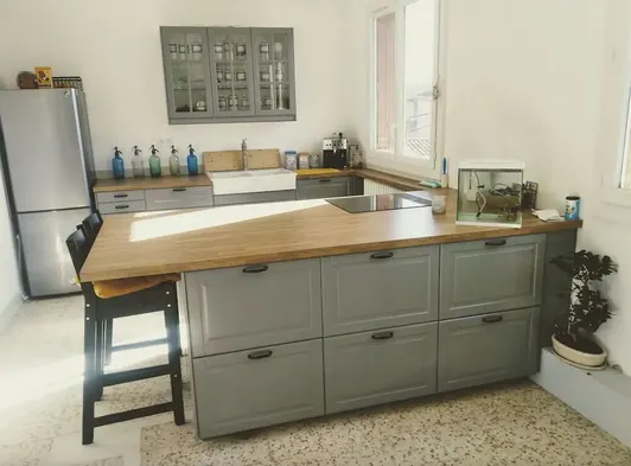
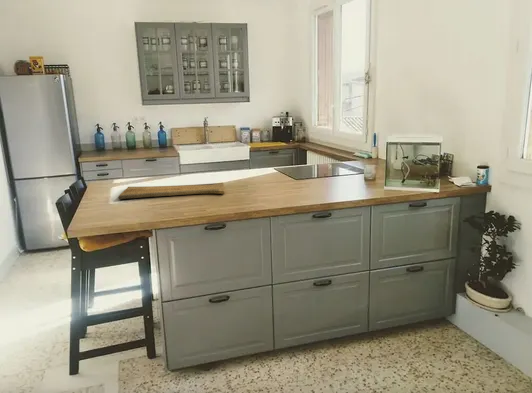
+ cutting board (174, 190)
